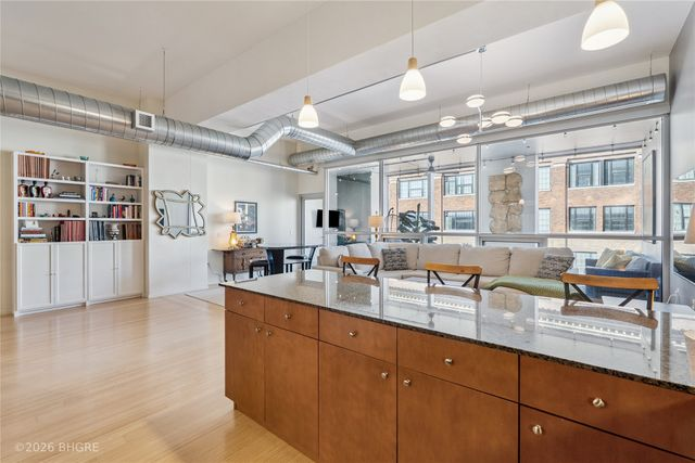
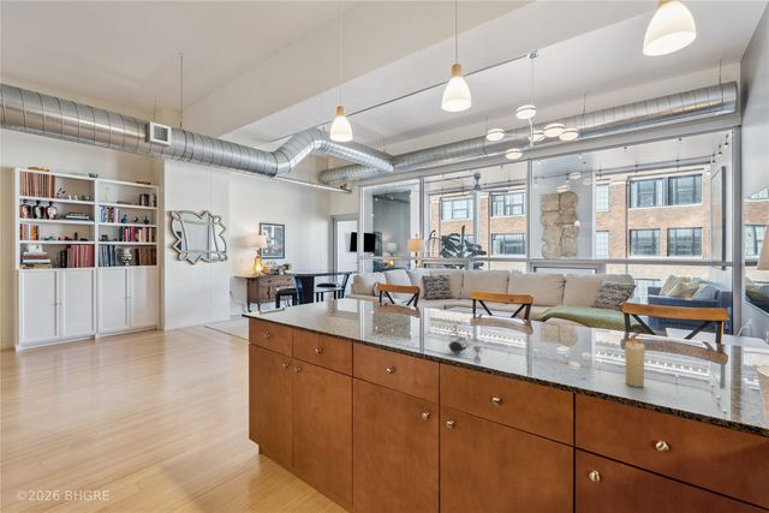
+ teapot (467, 333)
+ candle (634, 359)
